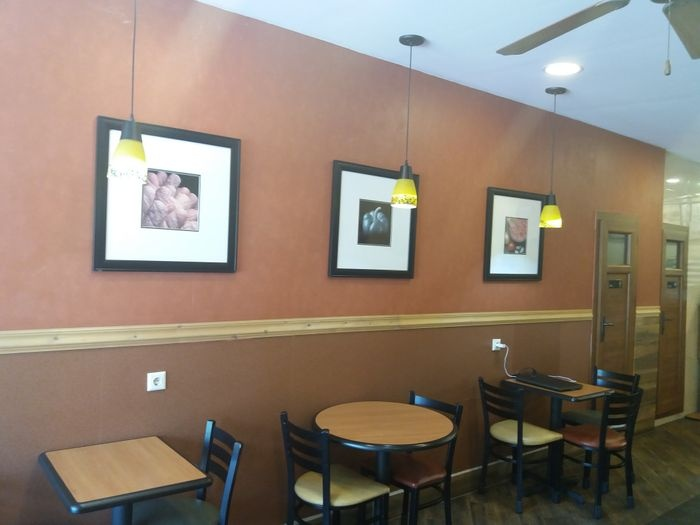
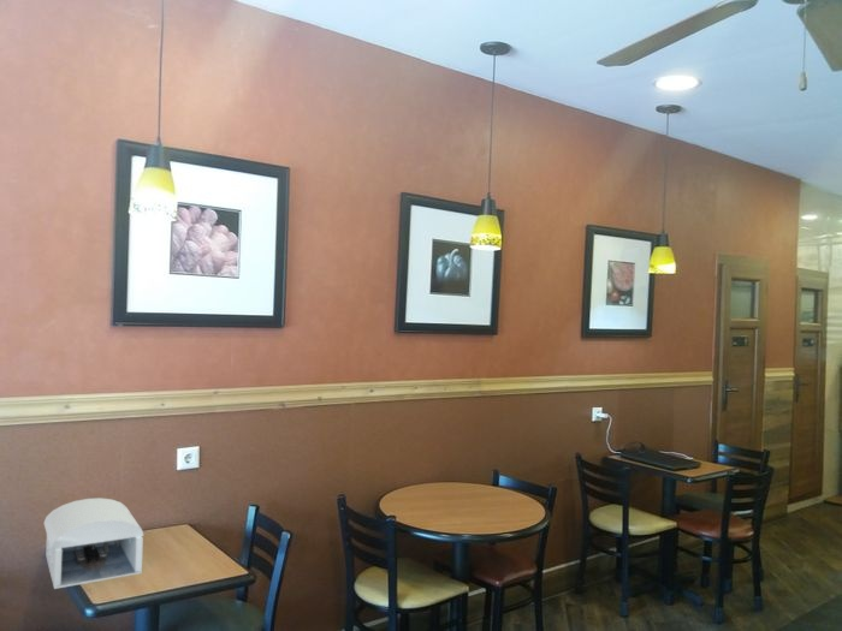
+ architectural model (93, 537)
